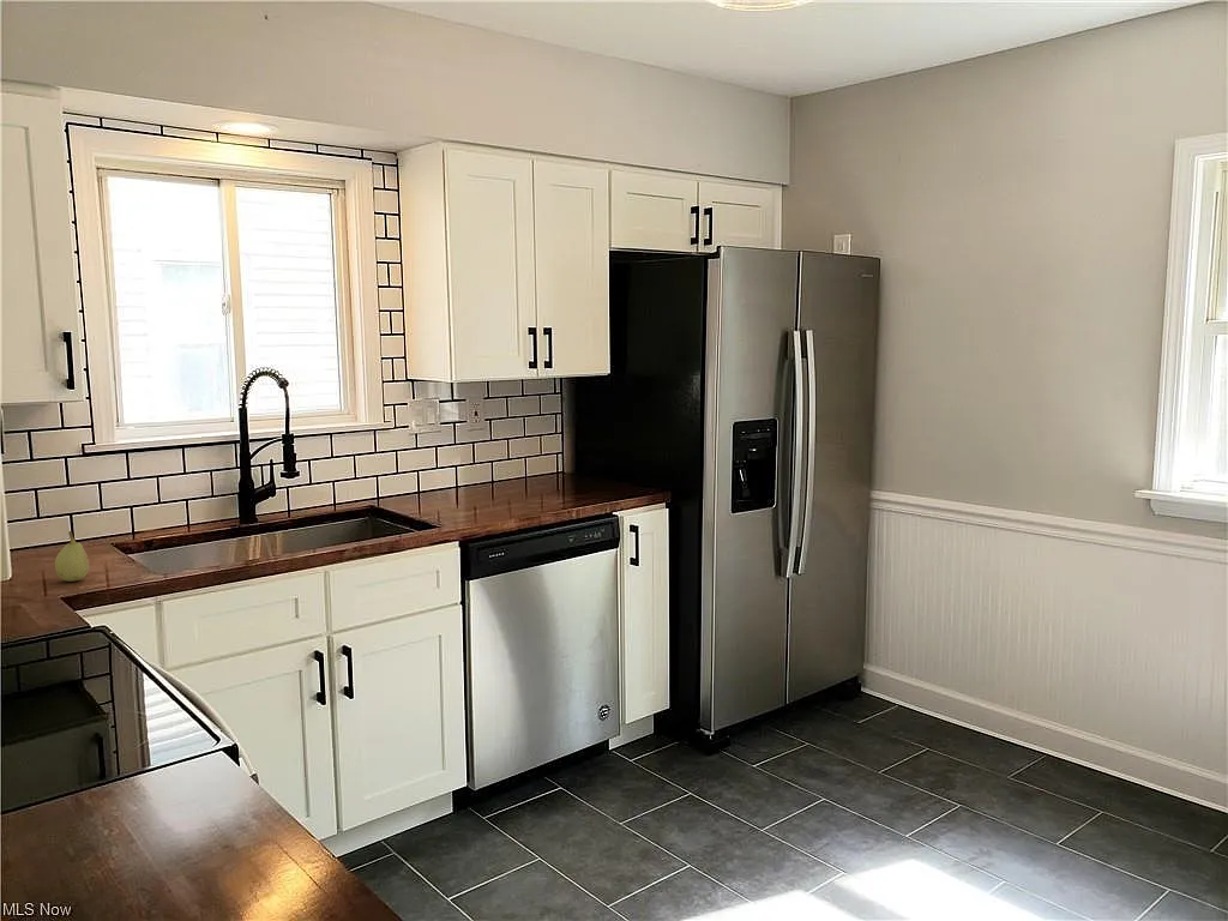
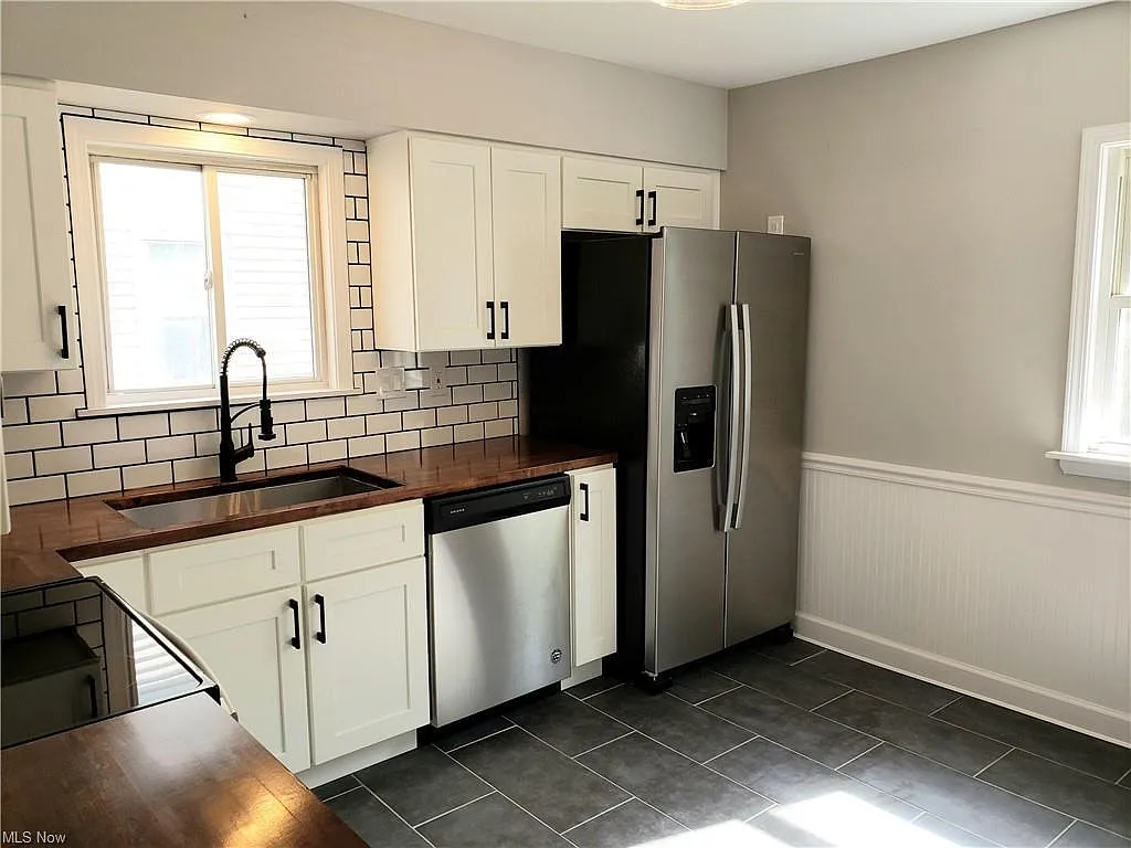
- fruit (71, 555)
